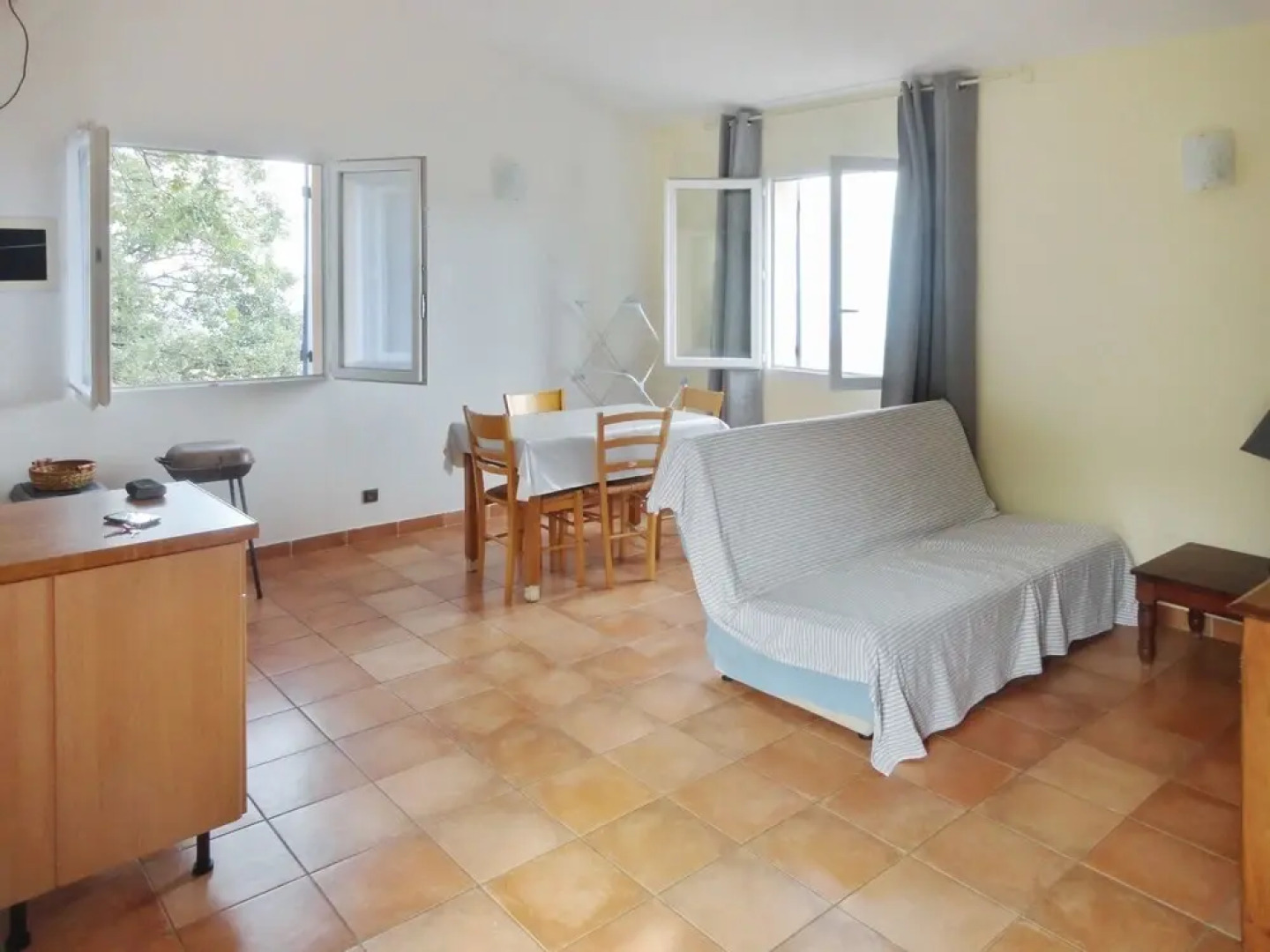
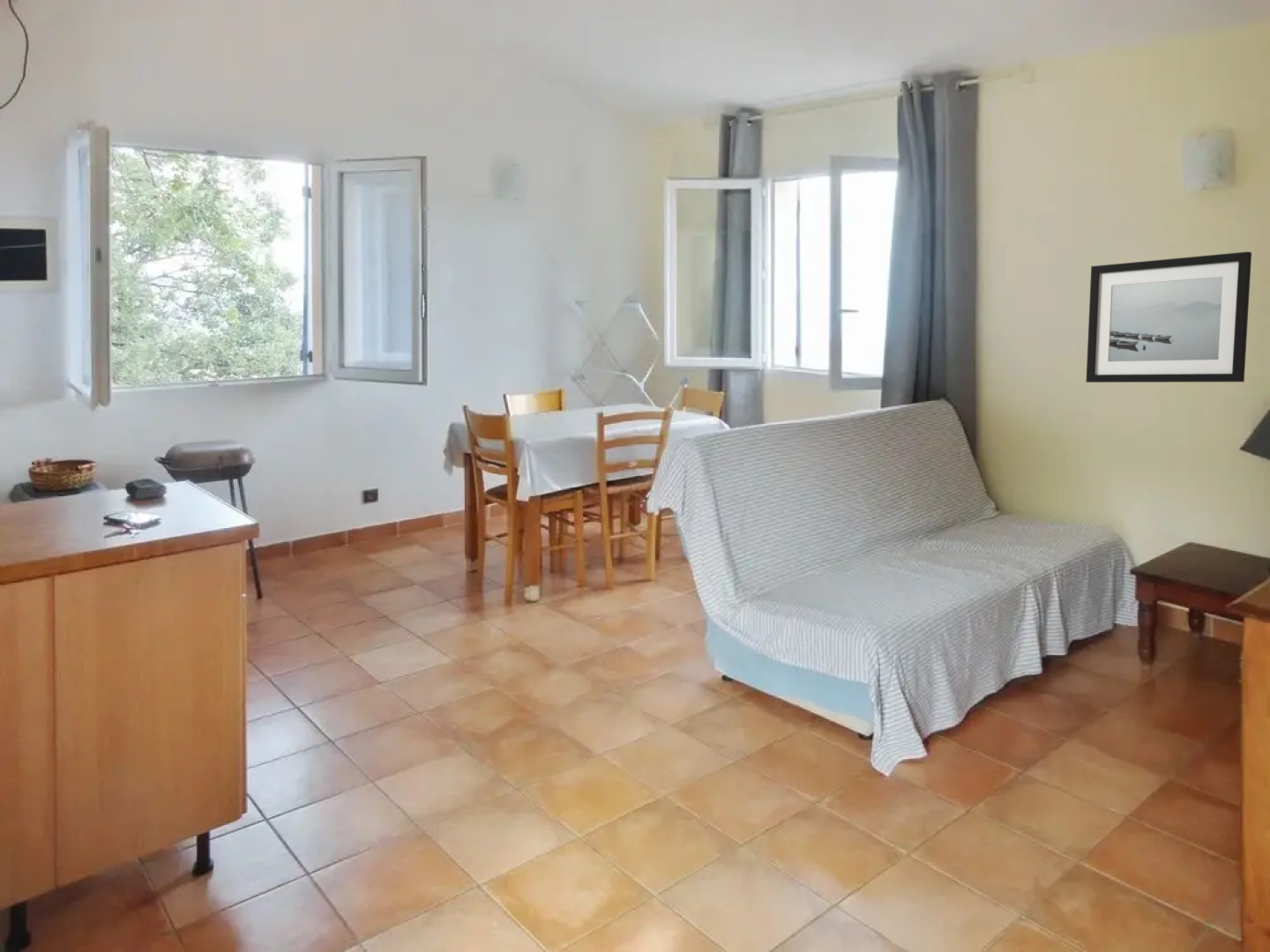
+ wall art (1163, 321)
